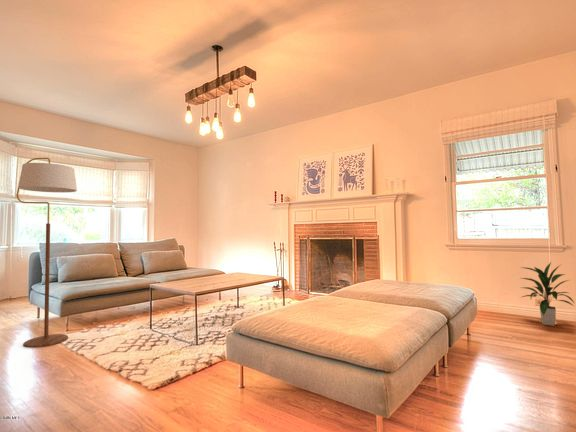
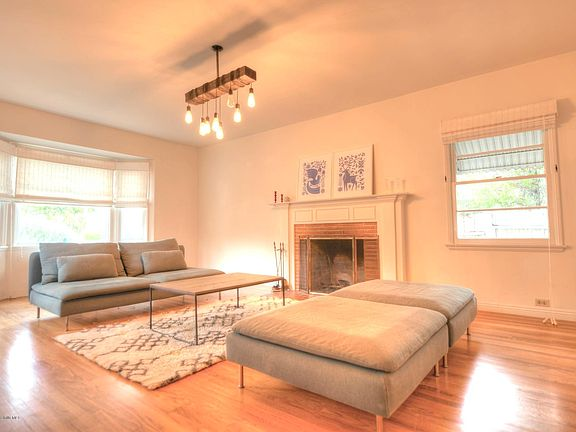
- floor lamp (46, 248)
- indoor plant (545, 292)
